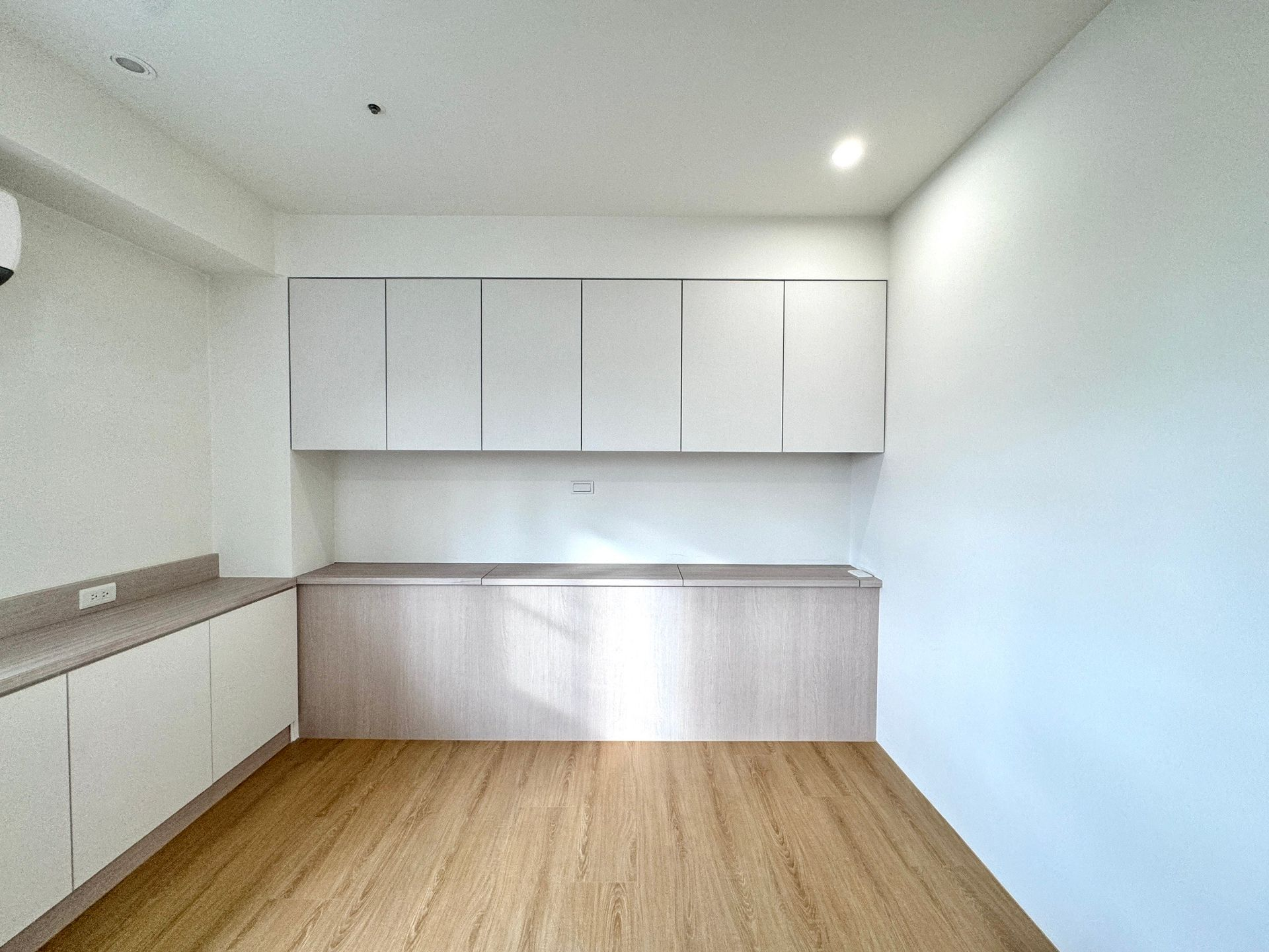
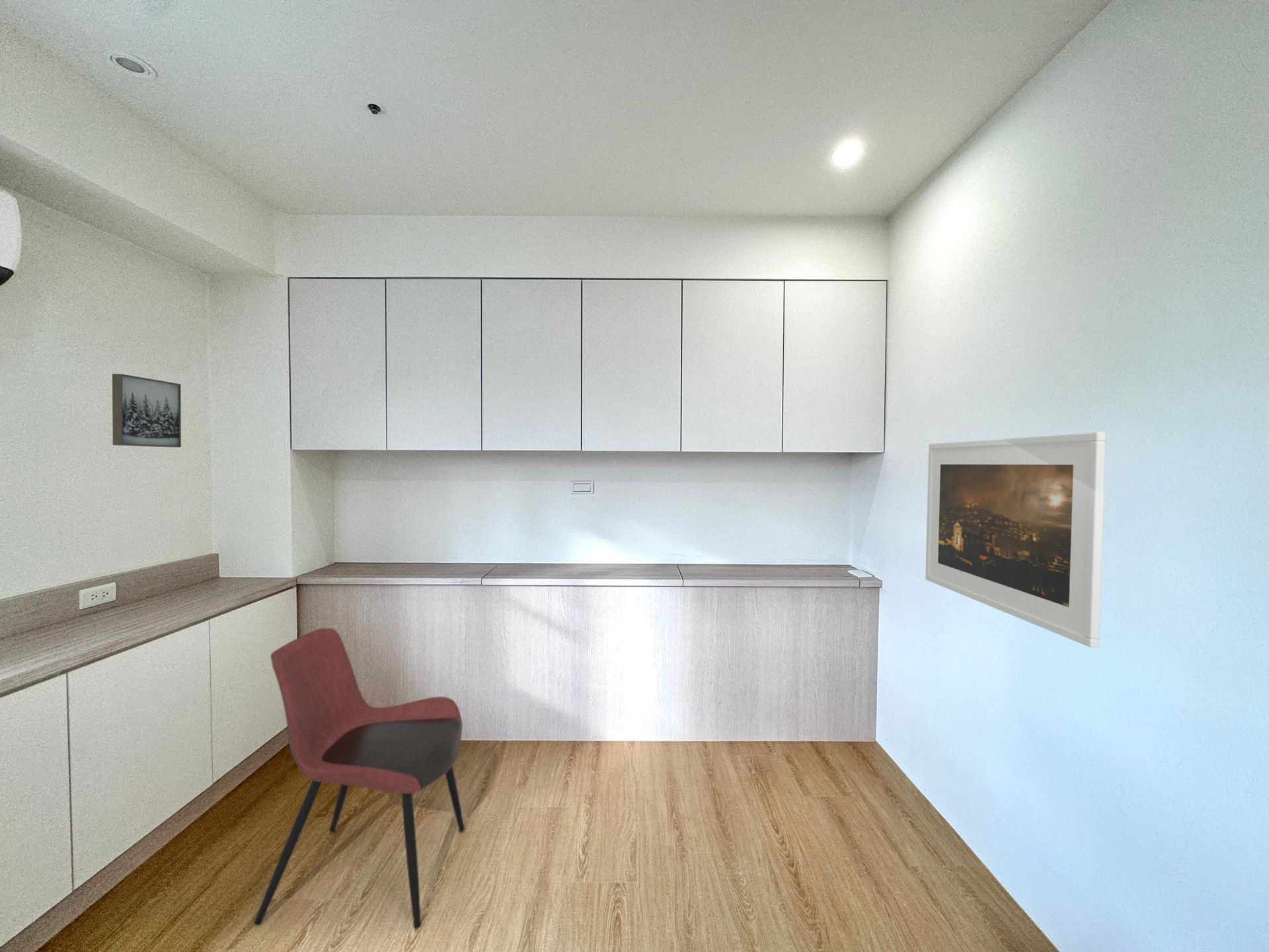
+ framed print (995, 523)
+ wall art (149, 412)
+ dining chair (371, 757)
